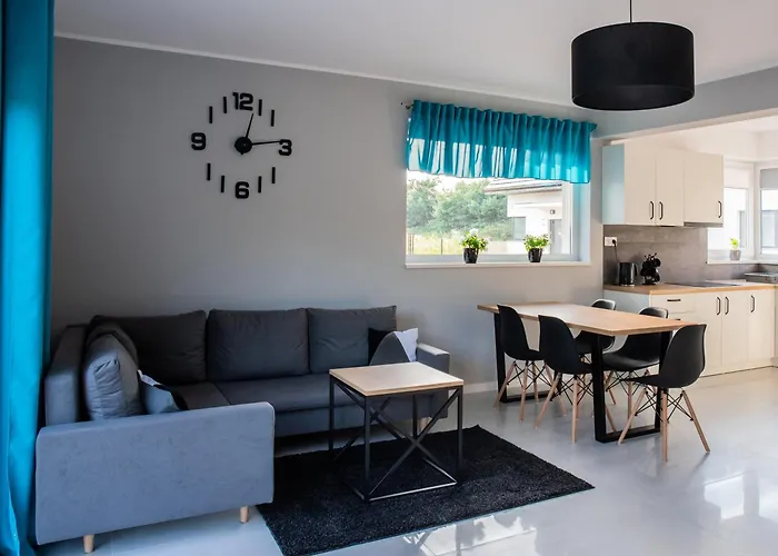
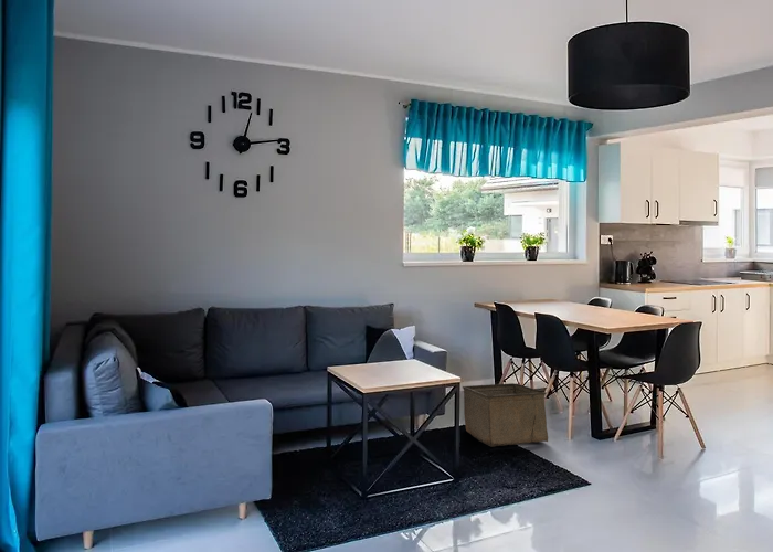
+ storage bin (504, 412)
